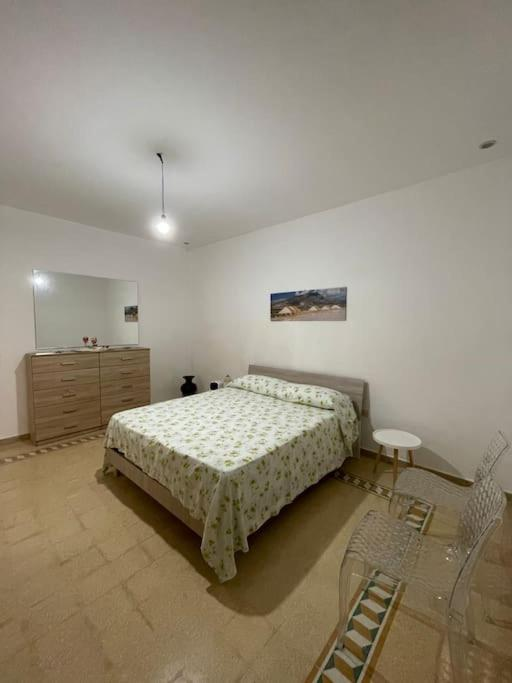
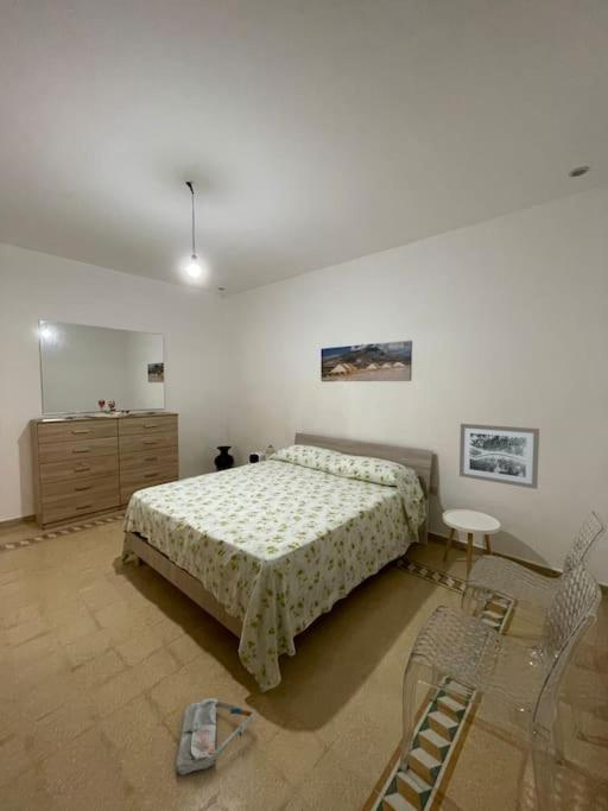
+ bag (215, 727)
+ wall art (496, 454)
